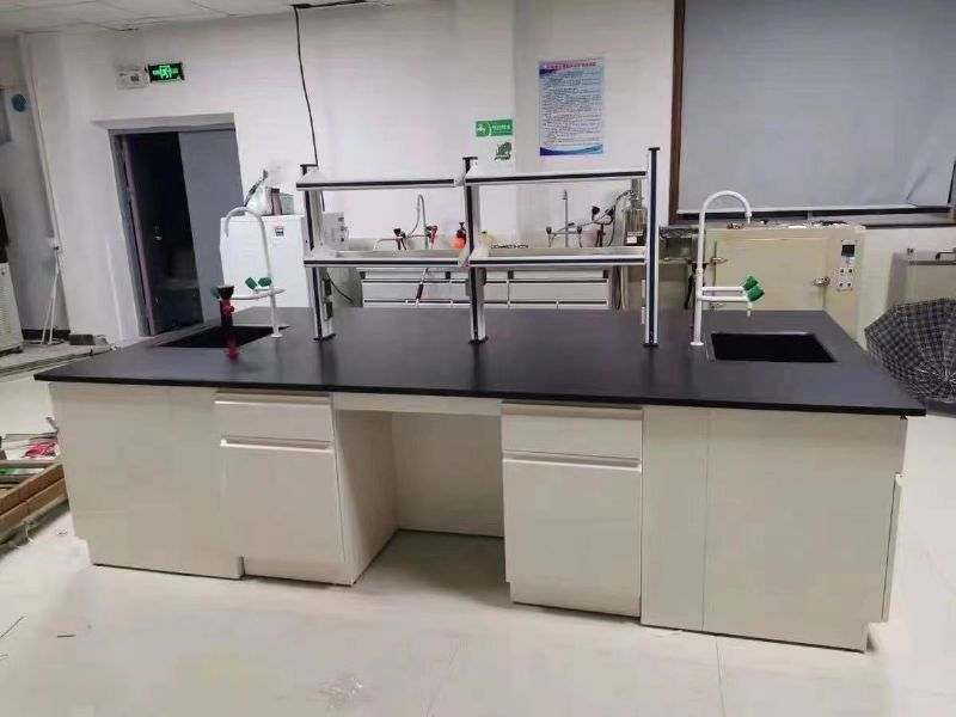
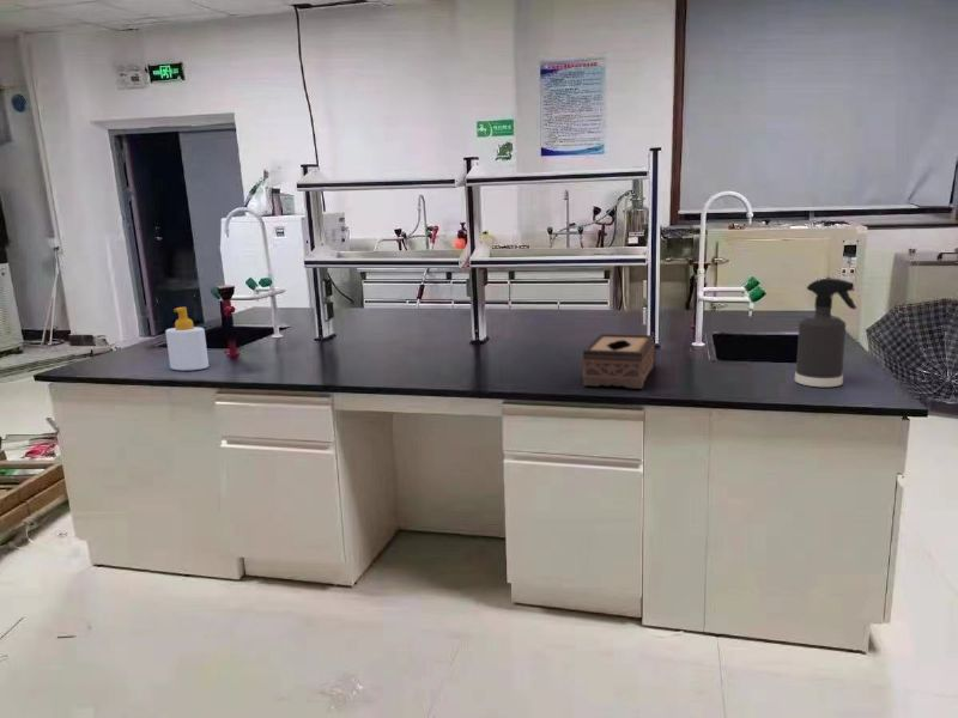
+ tissue box (619, 359)
+ spray bottle (825, 330)
+ soap bottle (186, 337)
